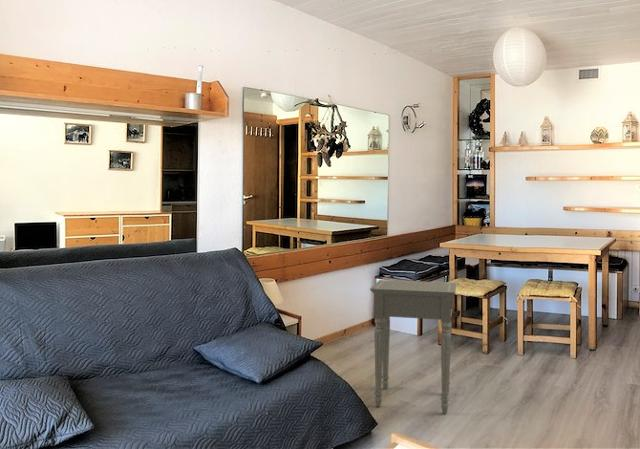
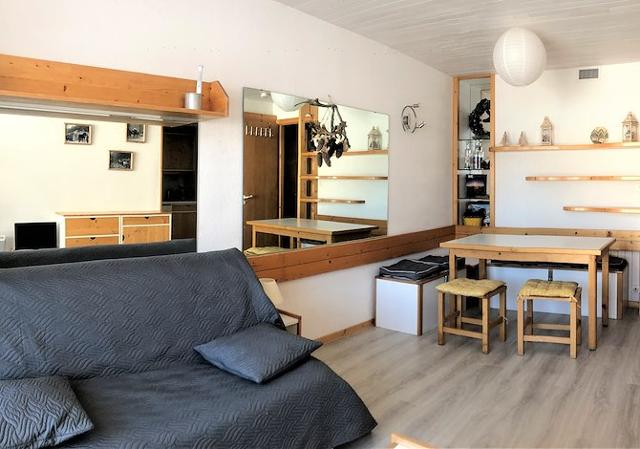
- side table (420, 318)
